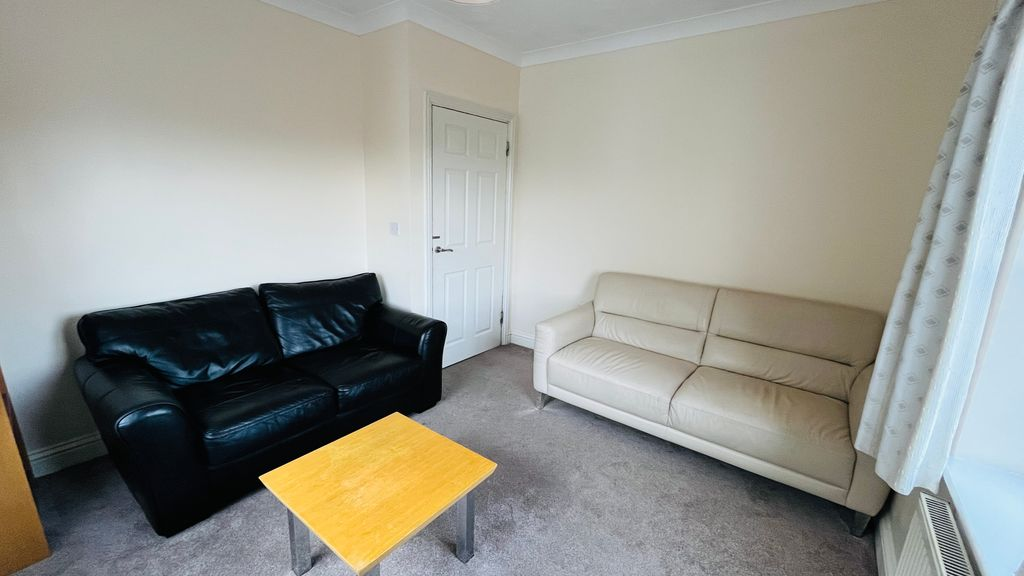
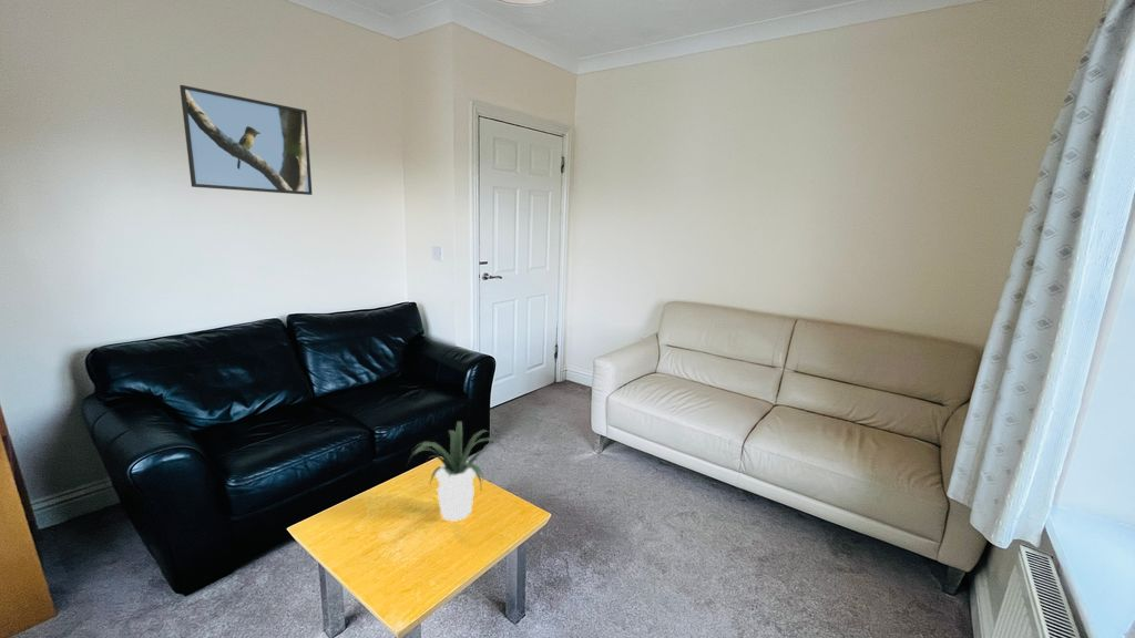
+ potted plant (453, 475)
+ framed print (253, 145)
